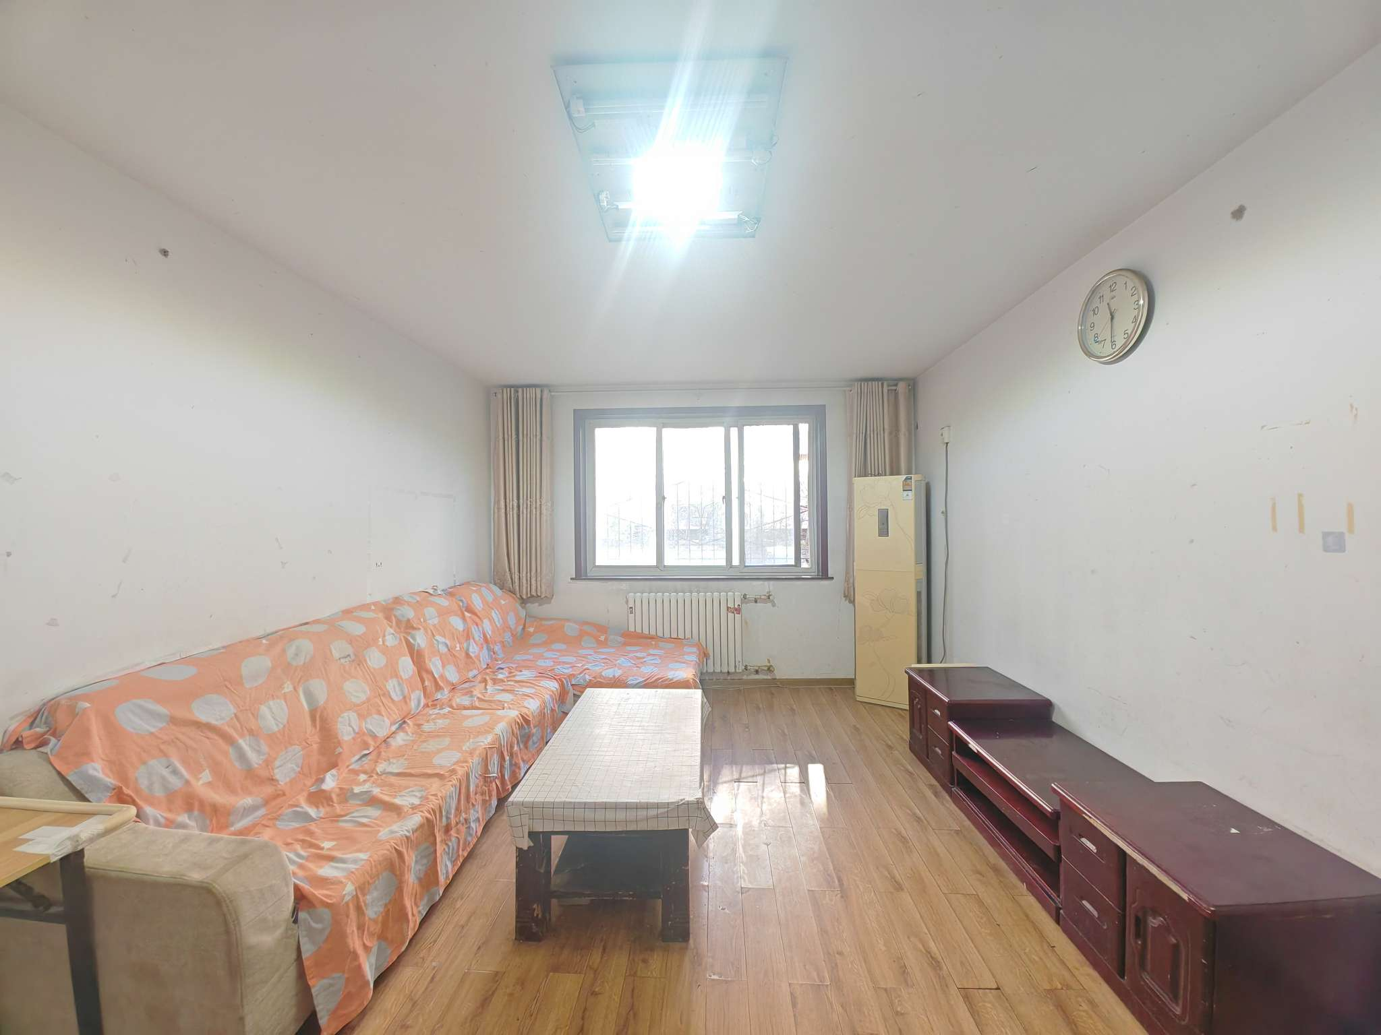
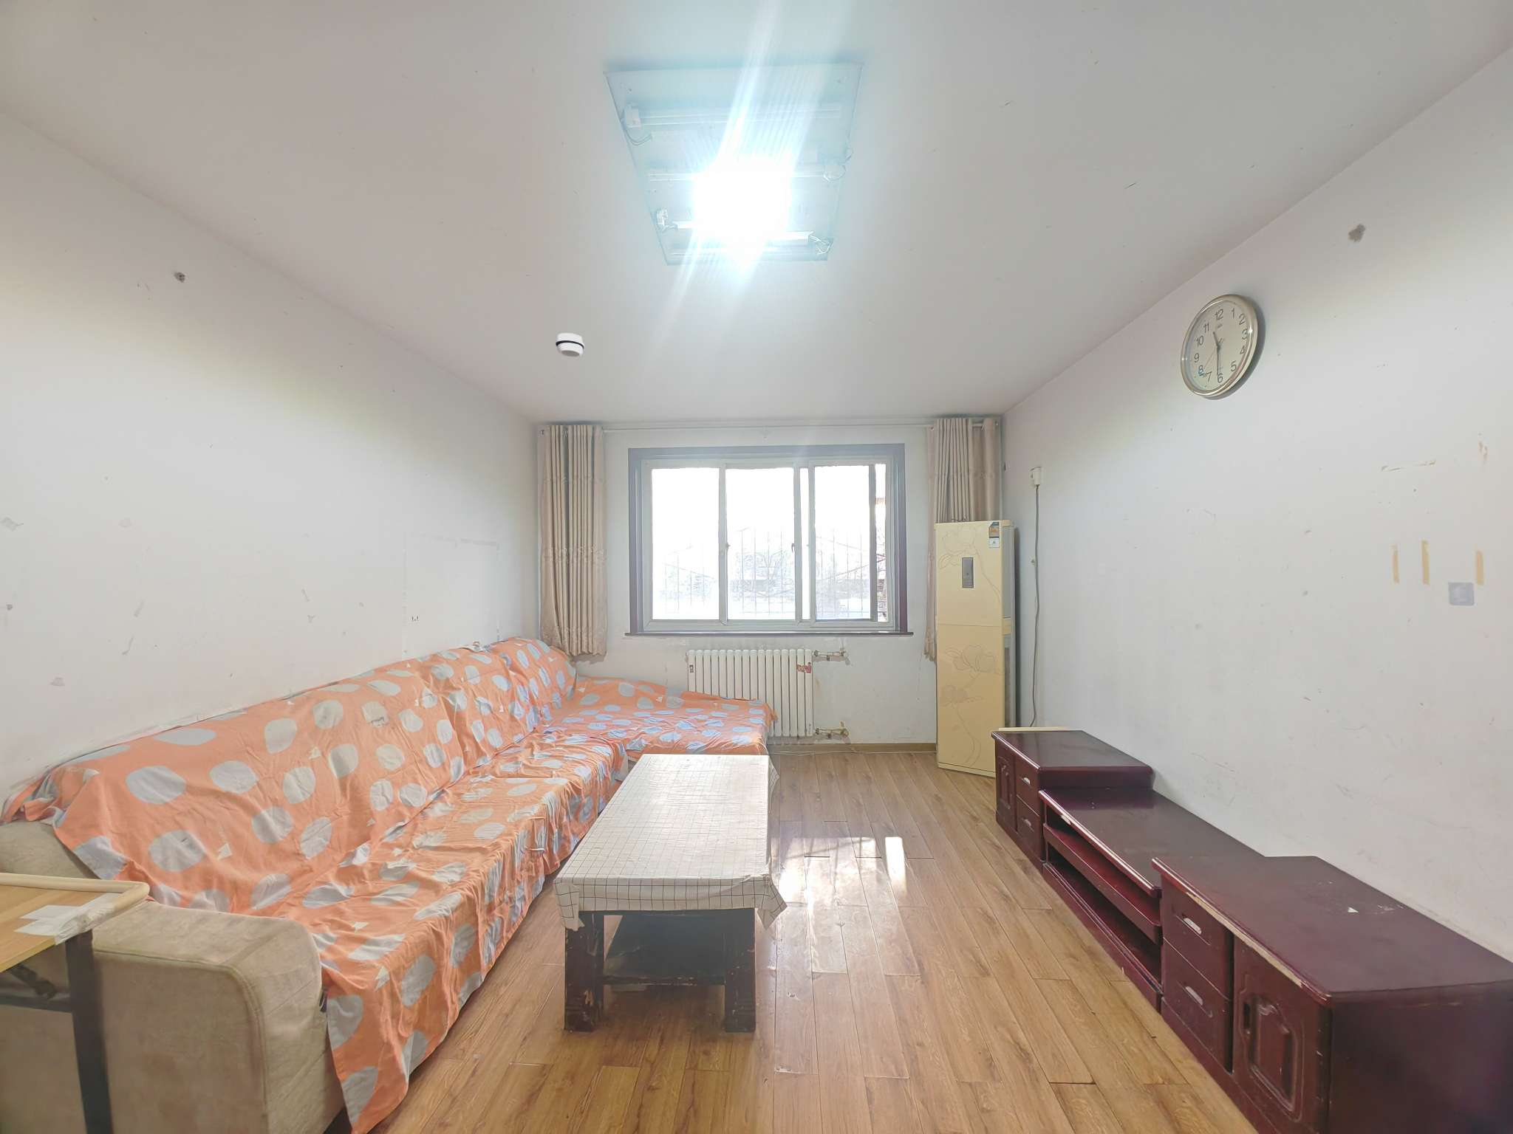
+ smoke detector (569, 345)
